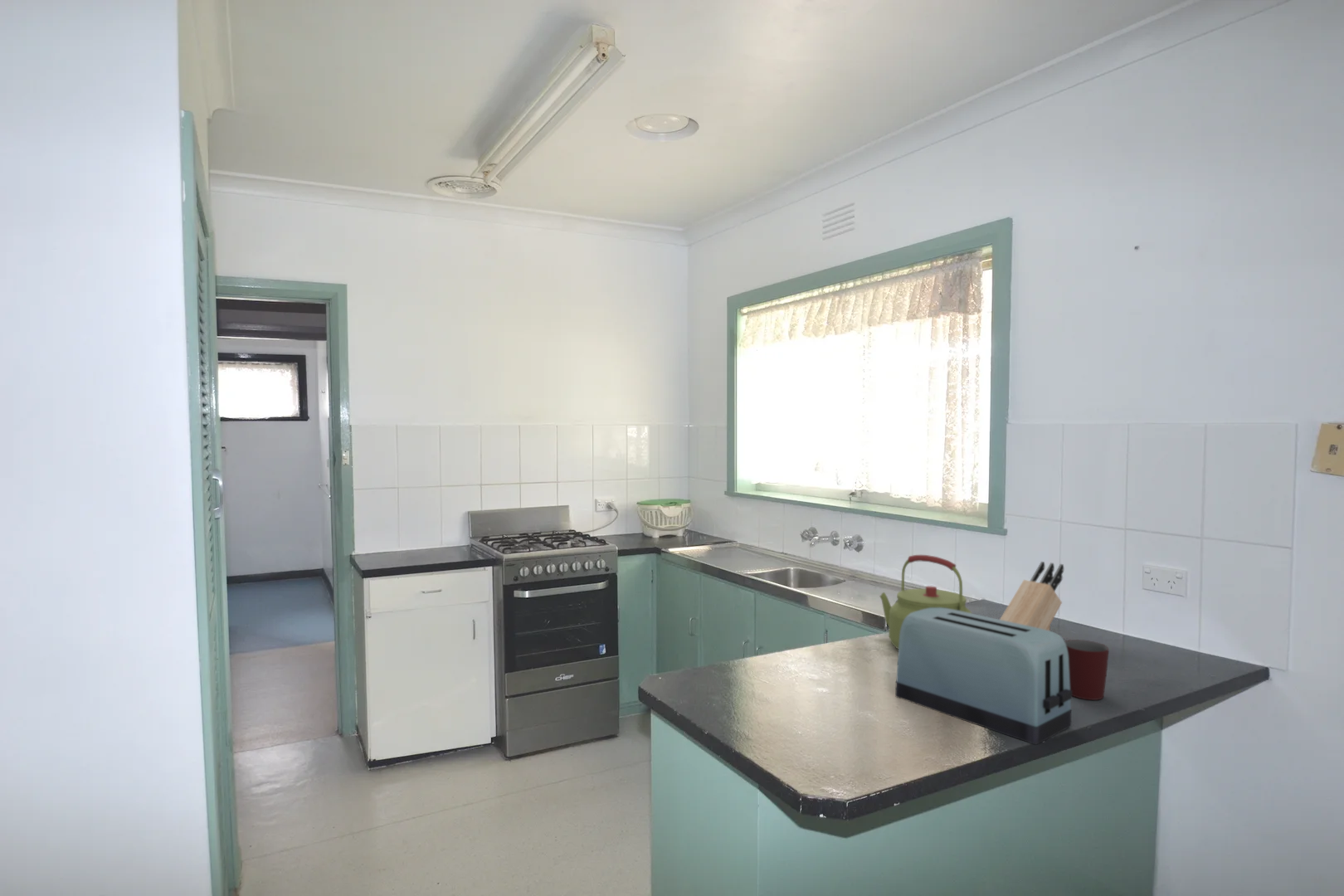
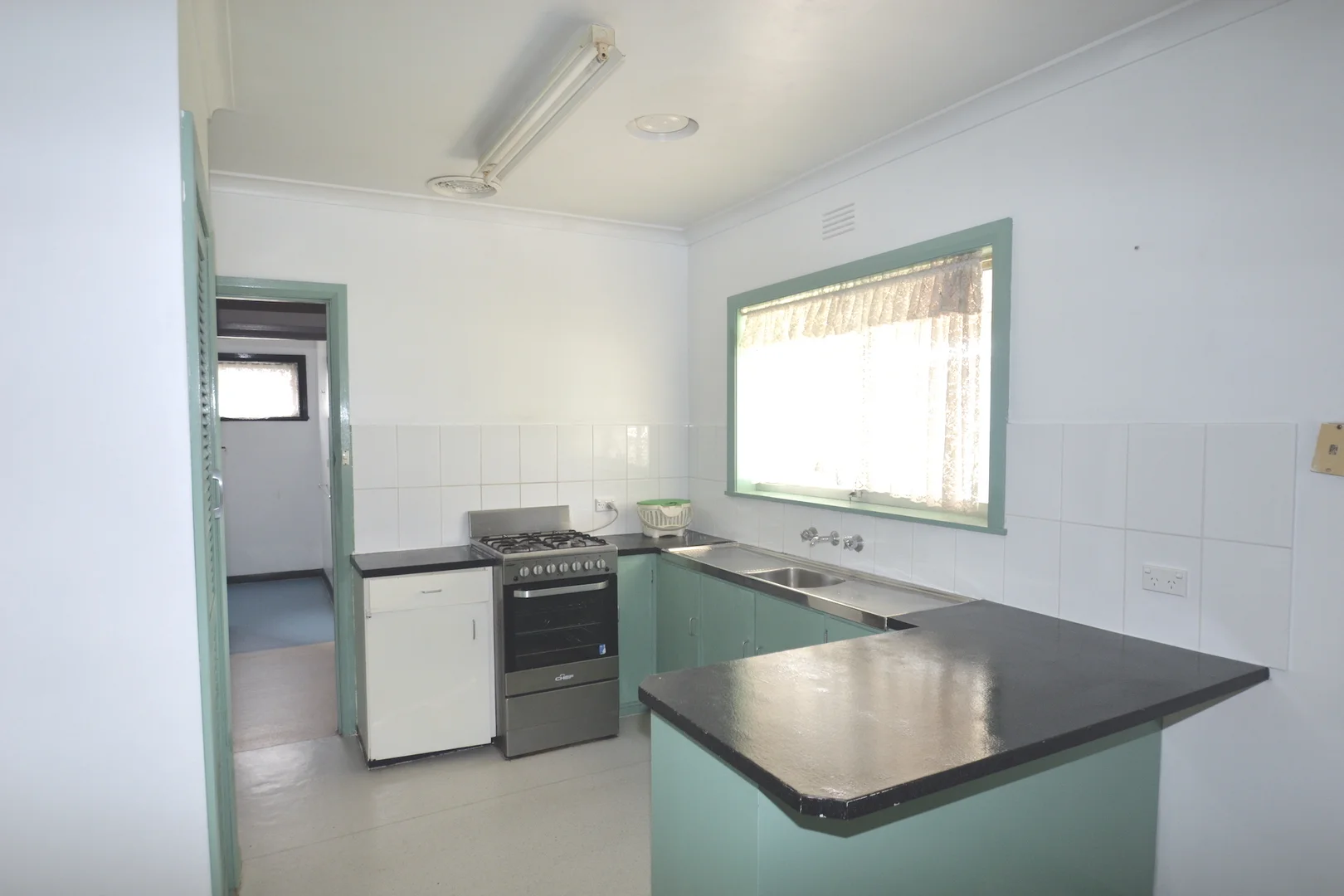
- mug (1089, 669)
- knife block (1030, 601)
- kettle (921, 600)
- toaster (981, 667)
